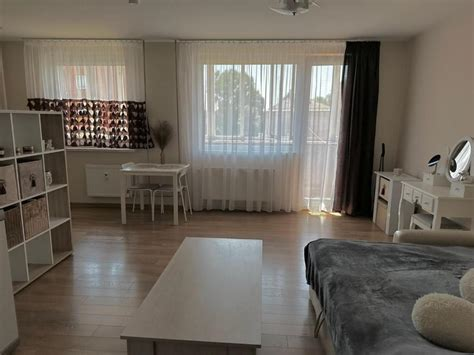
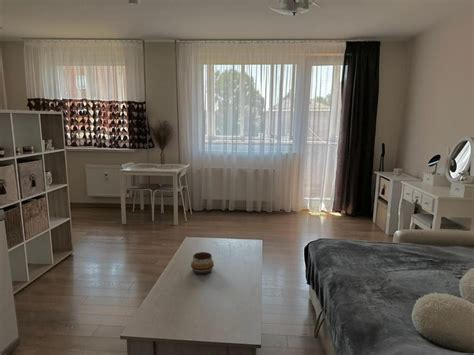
+ decorative bowl (202, 262)
